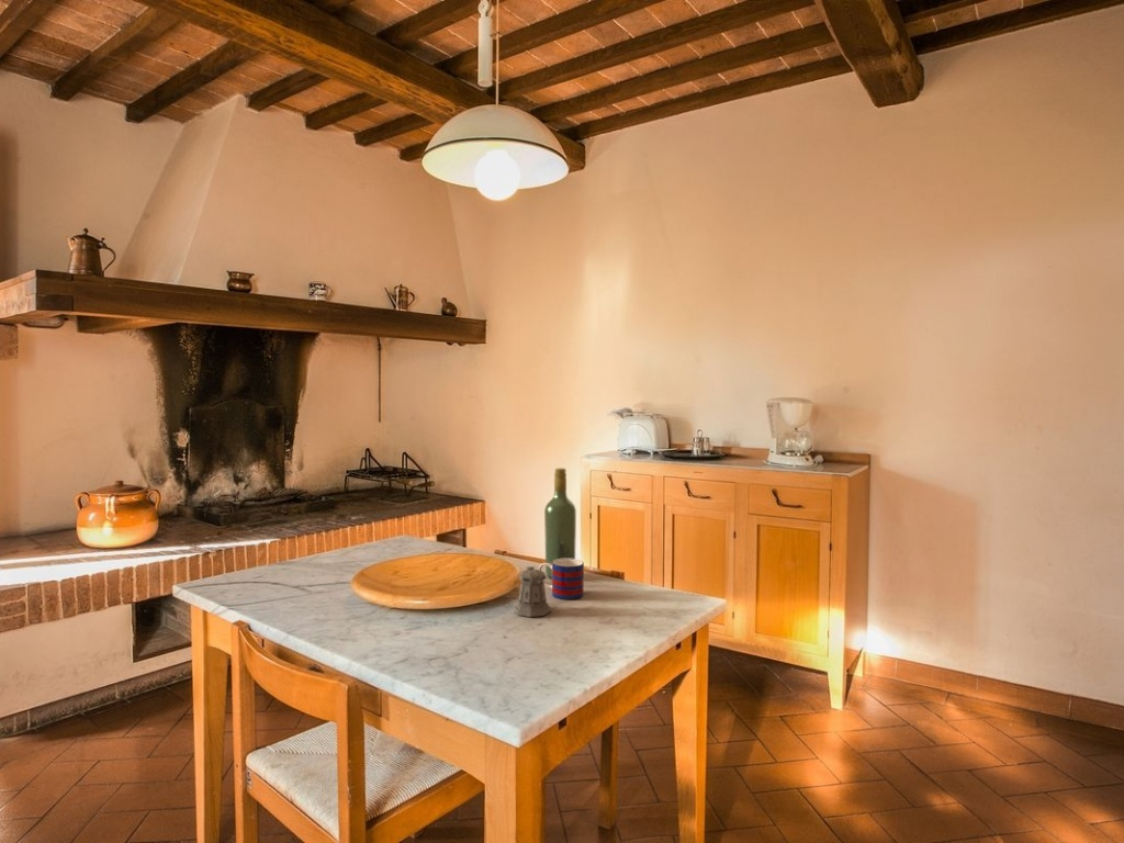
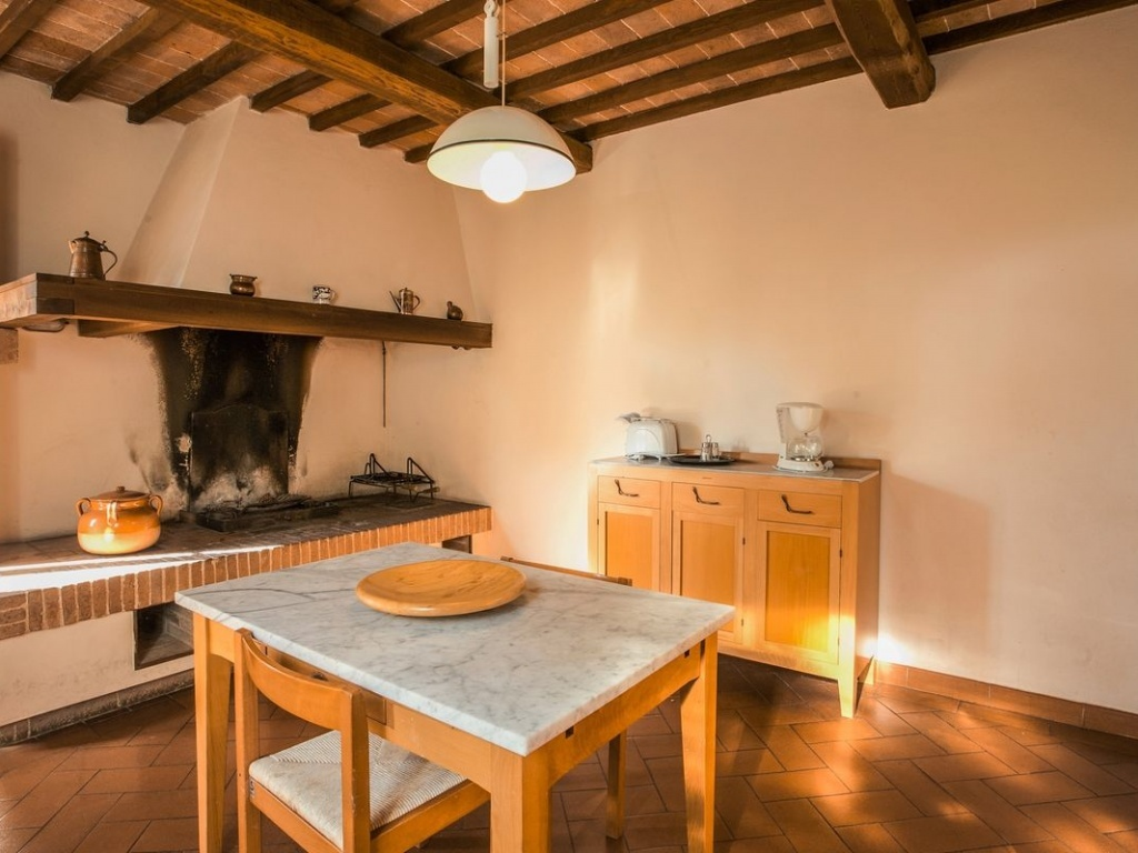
- wine bottle (560, 521)
- mug (560, 577)
- pepper shaker (532, 591)
